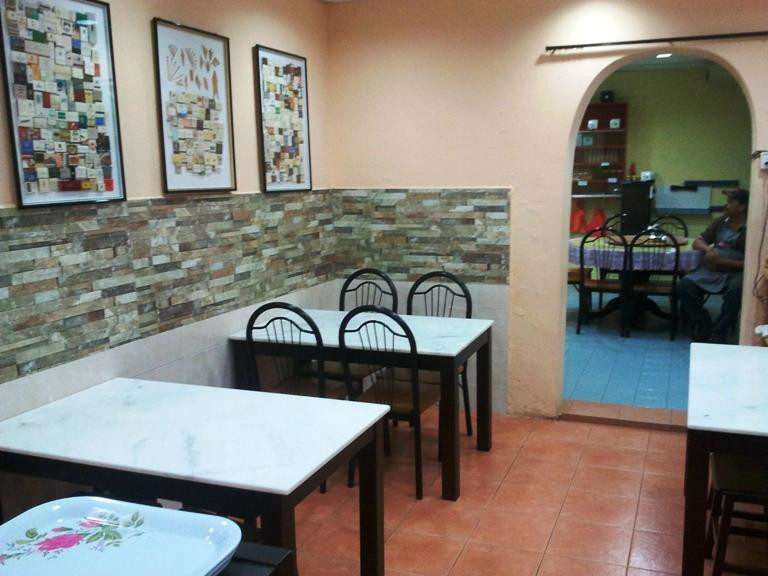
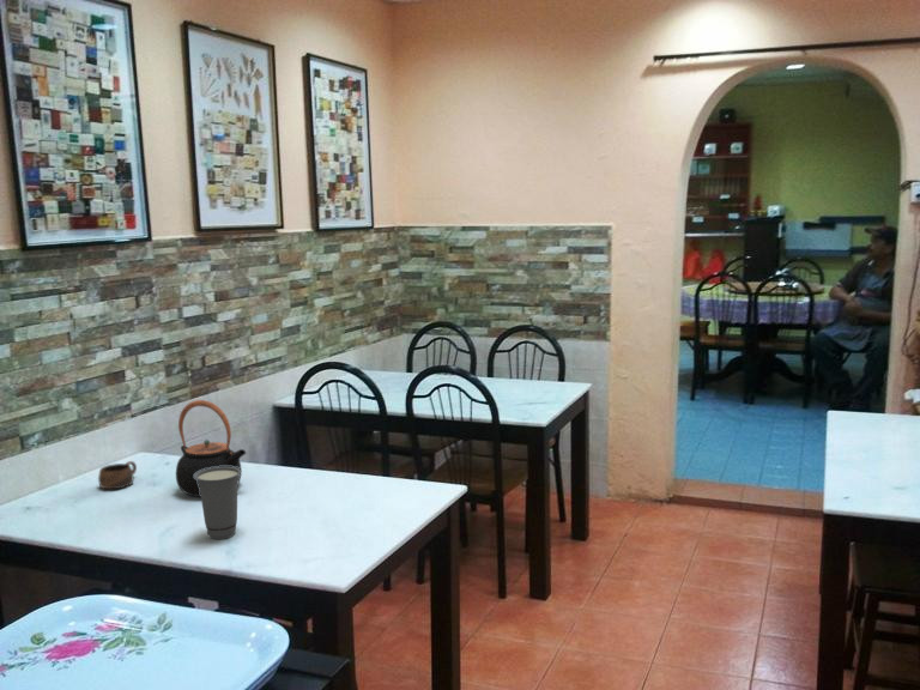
+ cup (120, 474)
+ teapot (211, 446)
+ cup (219, 503)
